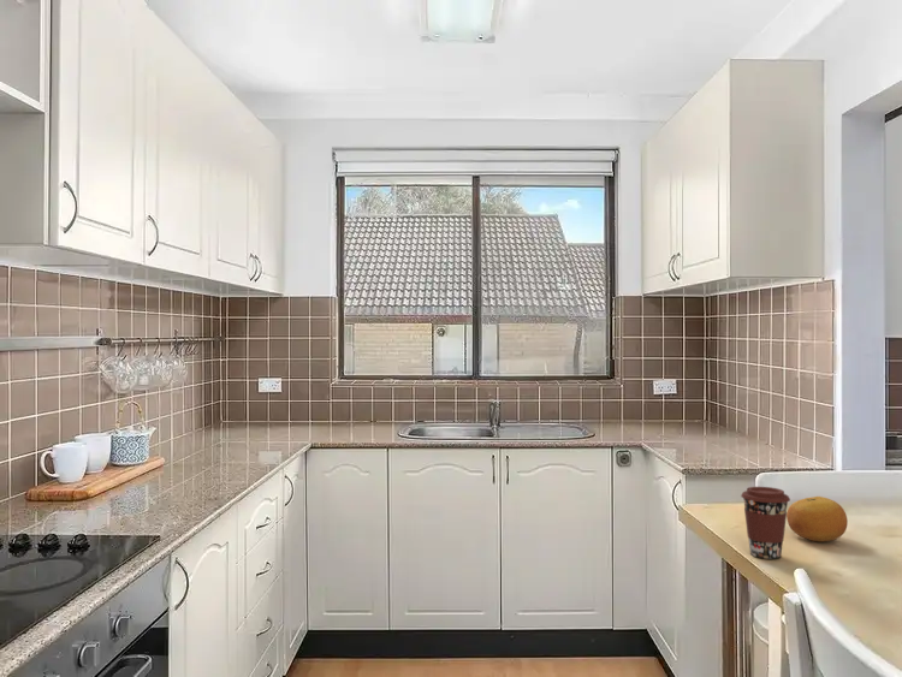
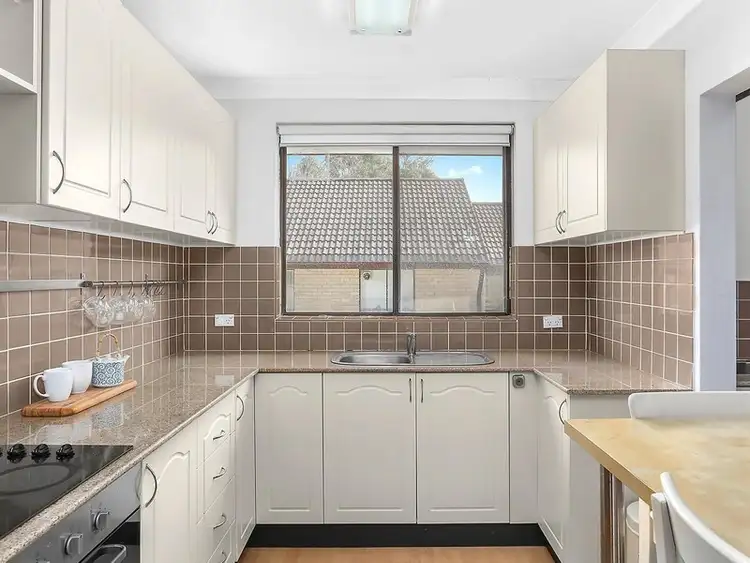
- fruit (817, 518)
- coffee cup (765, 522)
